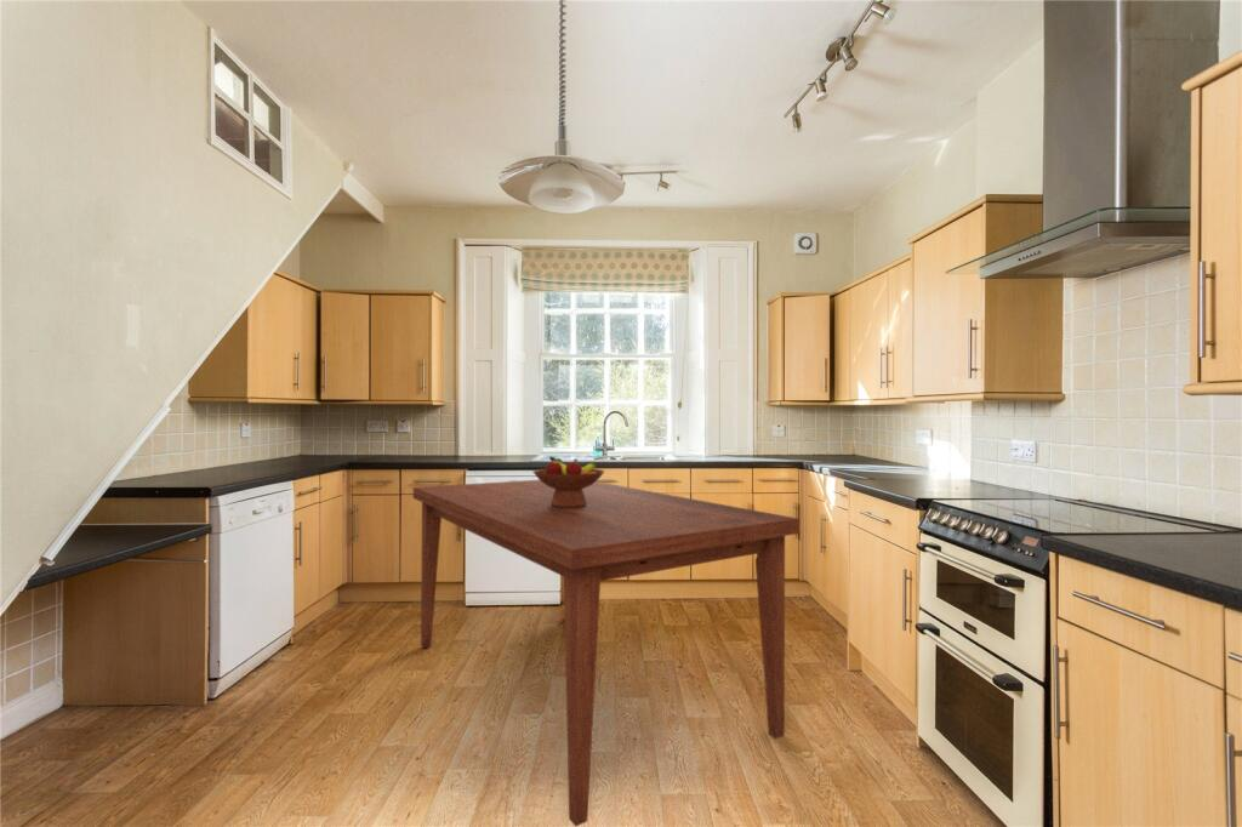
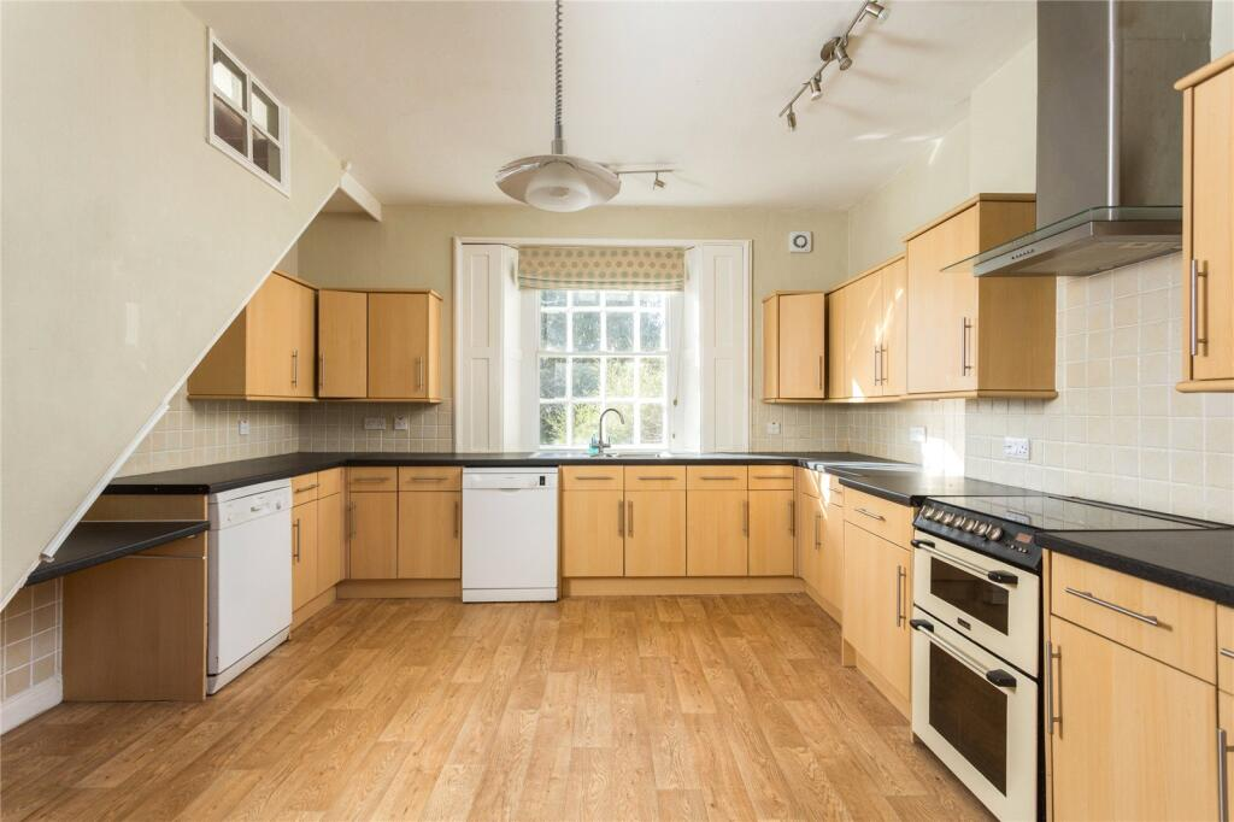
- fruit bowl (569, 480)
- dining table (572, 592)
